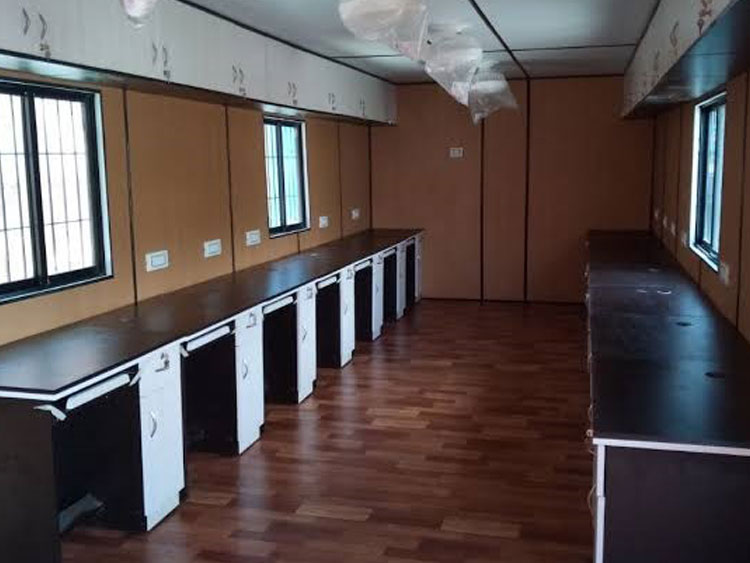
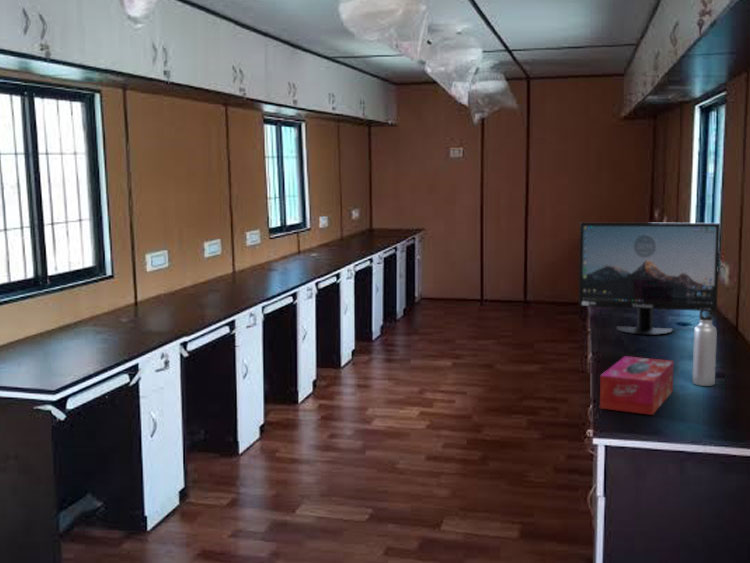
+ tissue box (637, 383)
+ water bottle (704, 346)
+ monitor (646, 277)
